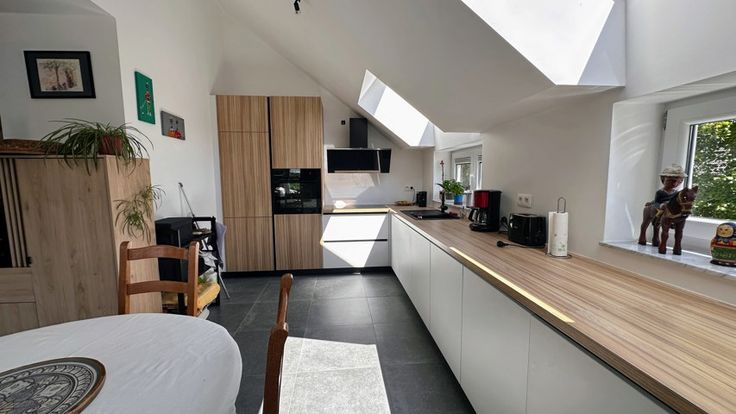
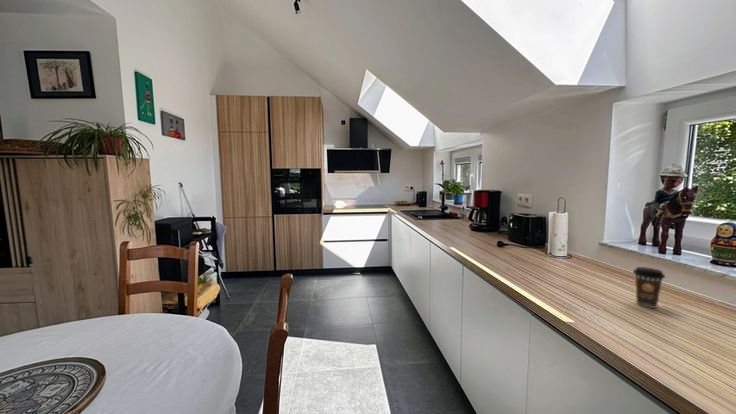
+ coffee cup (647, 287)
